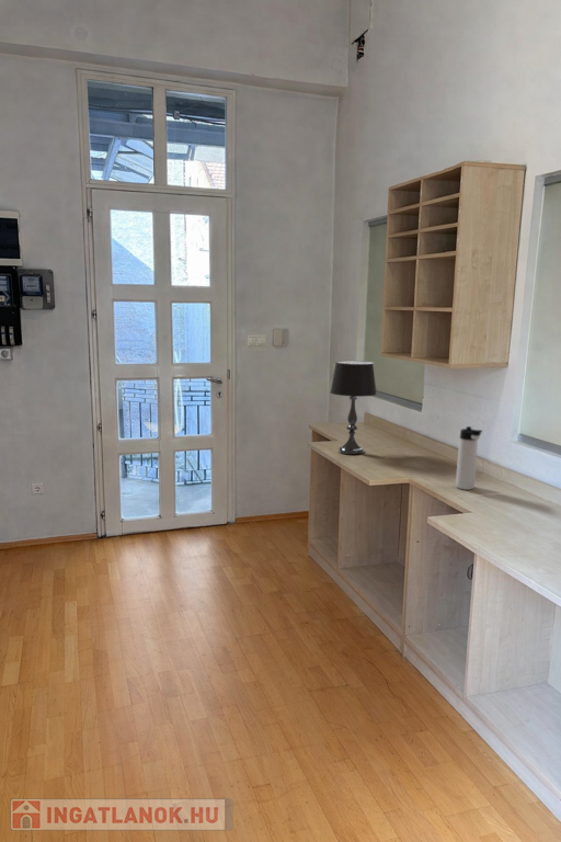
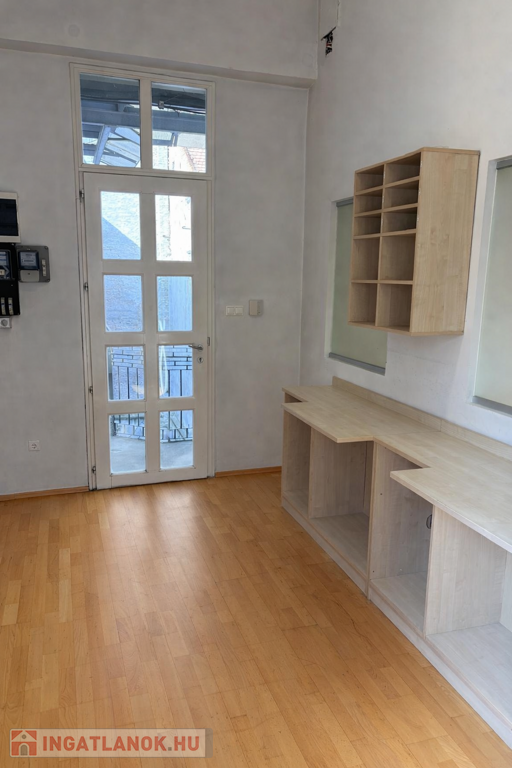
- table lamp (353, 407)
- thermos bottle (469, 458)
